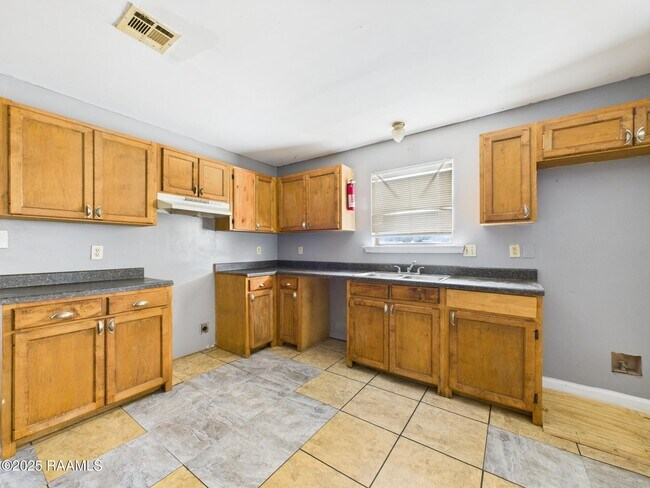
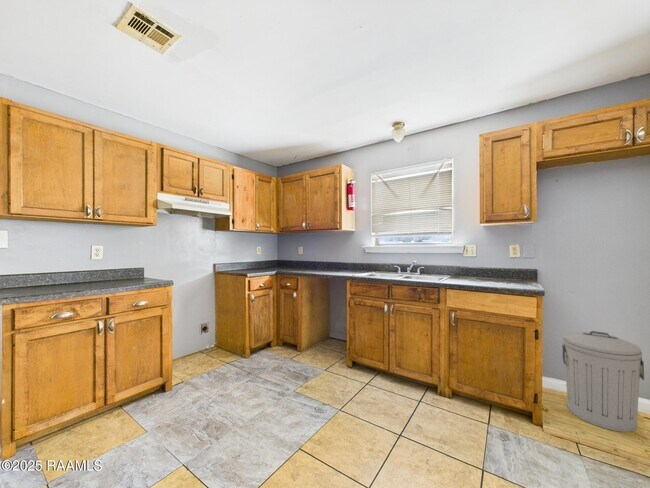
+ trash can (599, 373)
